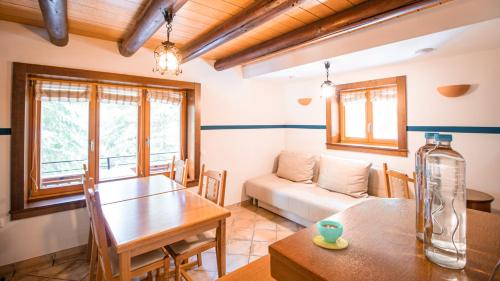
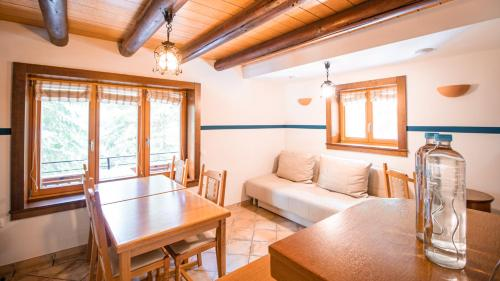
- teacup (331, 232)
